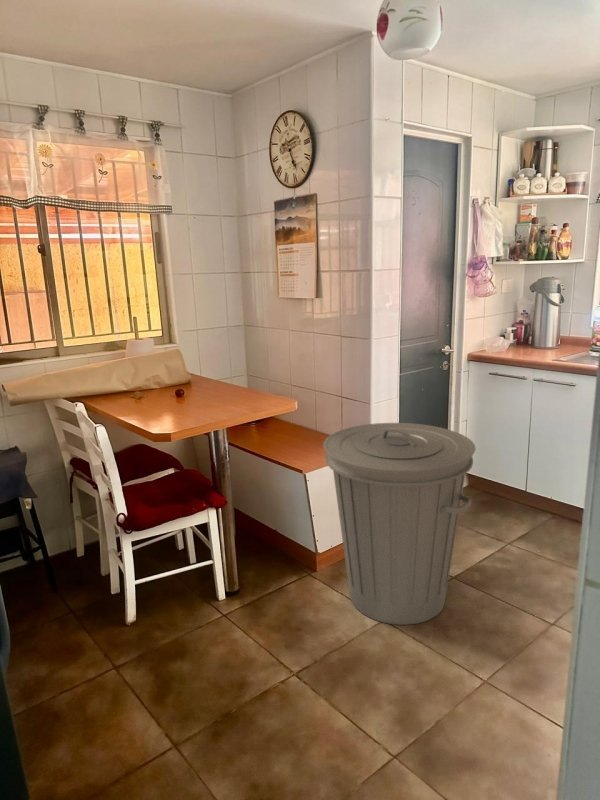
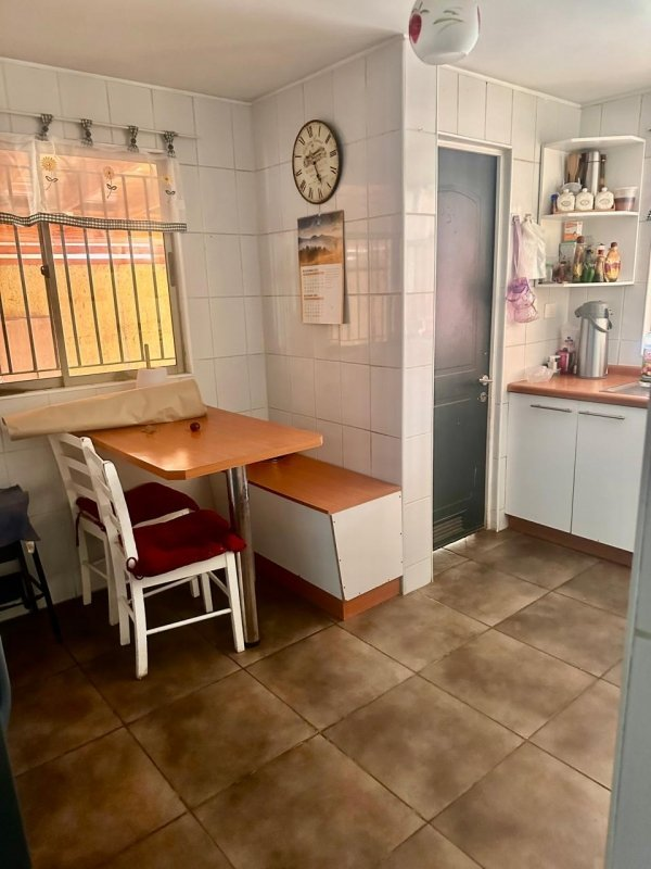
- trash can (397, 515)
